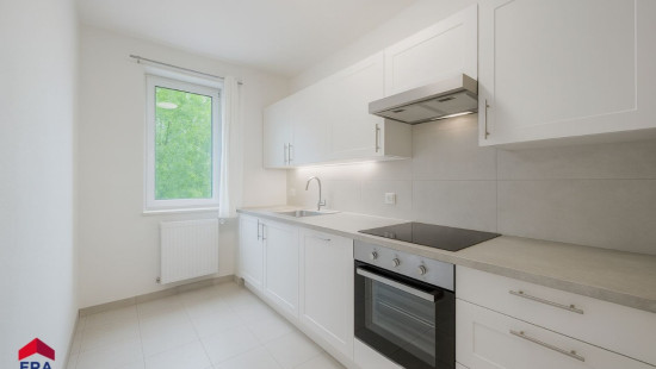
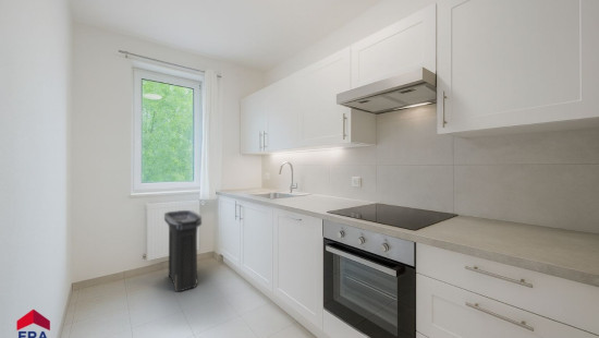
+ trash can (182, 248)
